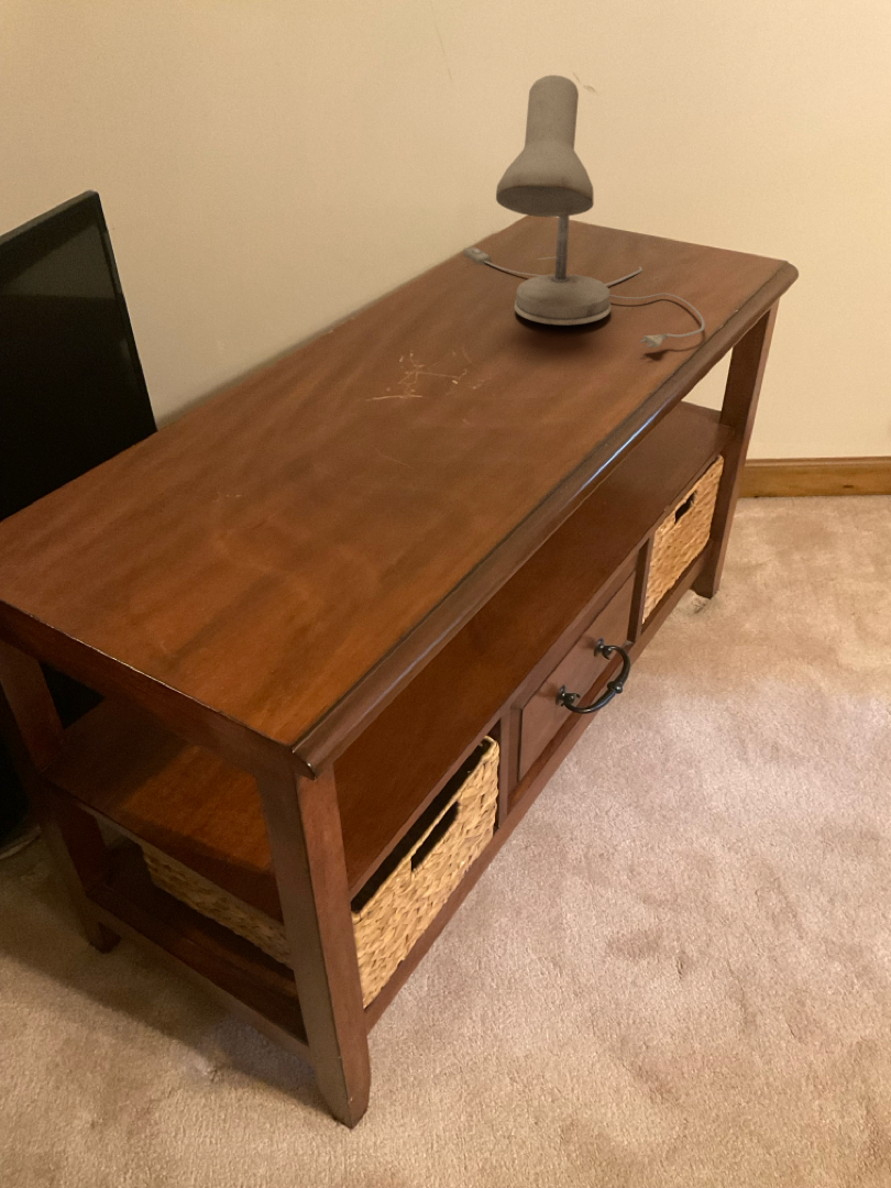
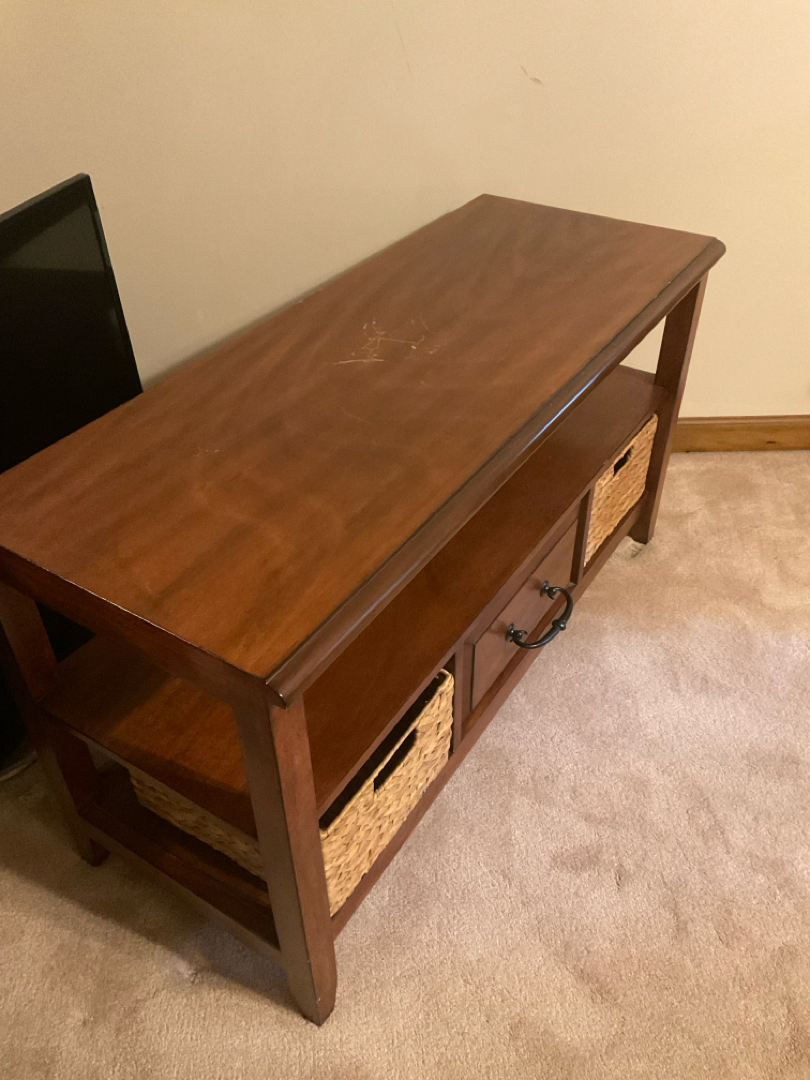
- desk lamp (557, 186)
